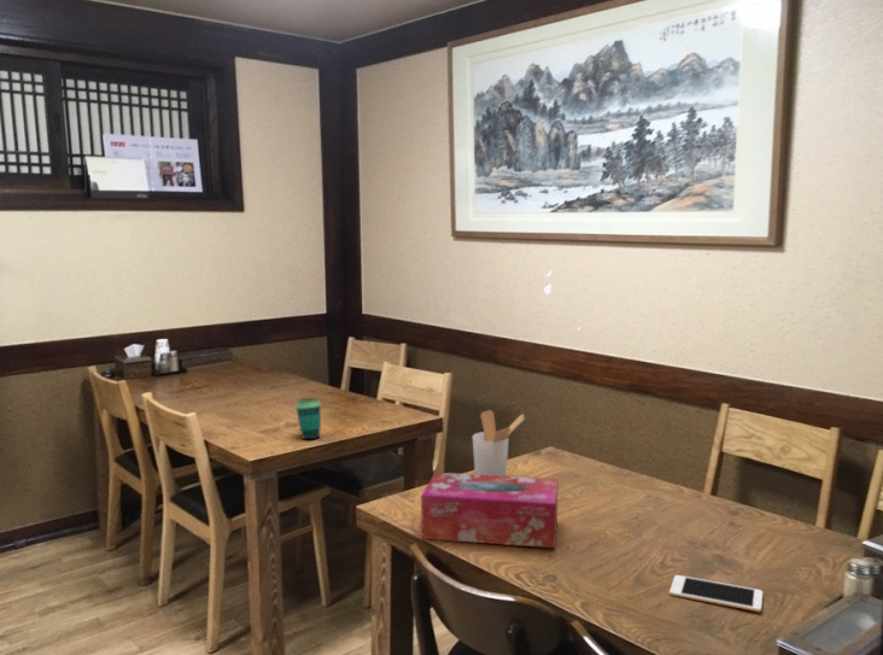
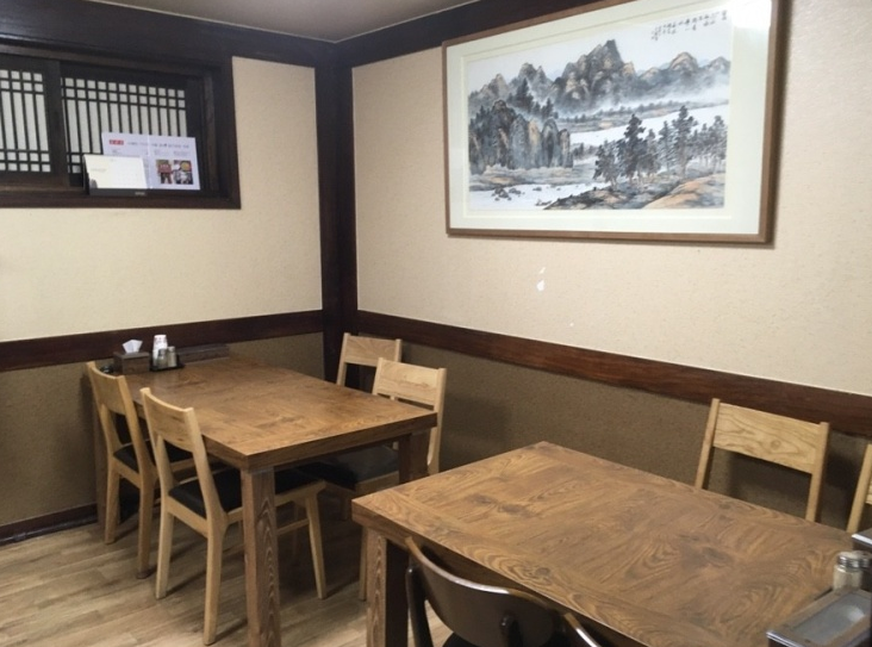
- cup (308, 417)
- tissue box (491, 508)
- utensil holder (499, 446)
- cell phone (715, 592)
